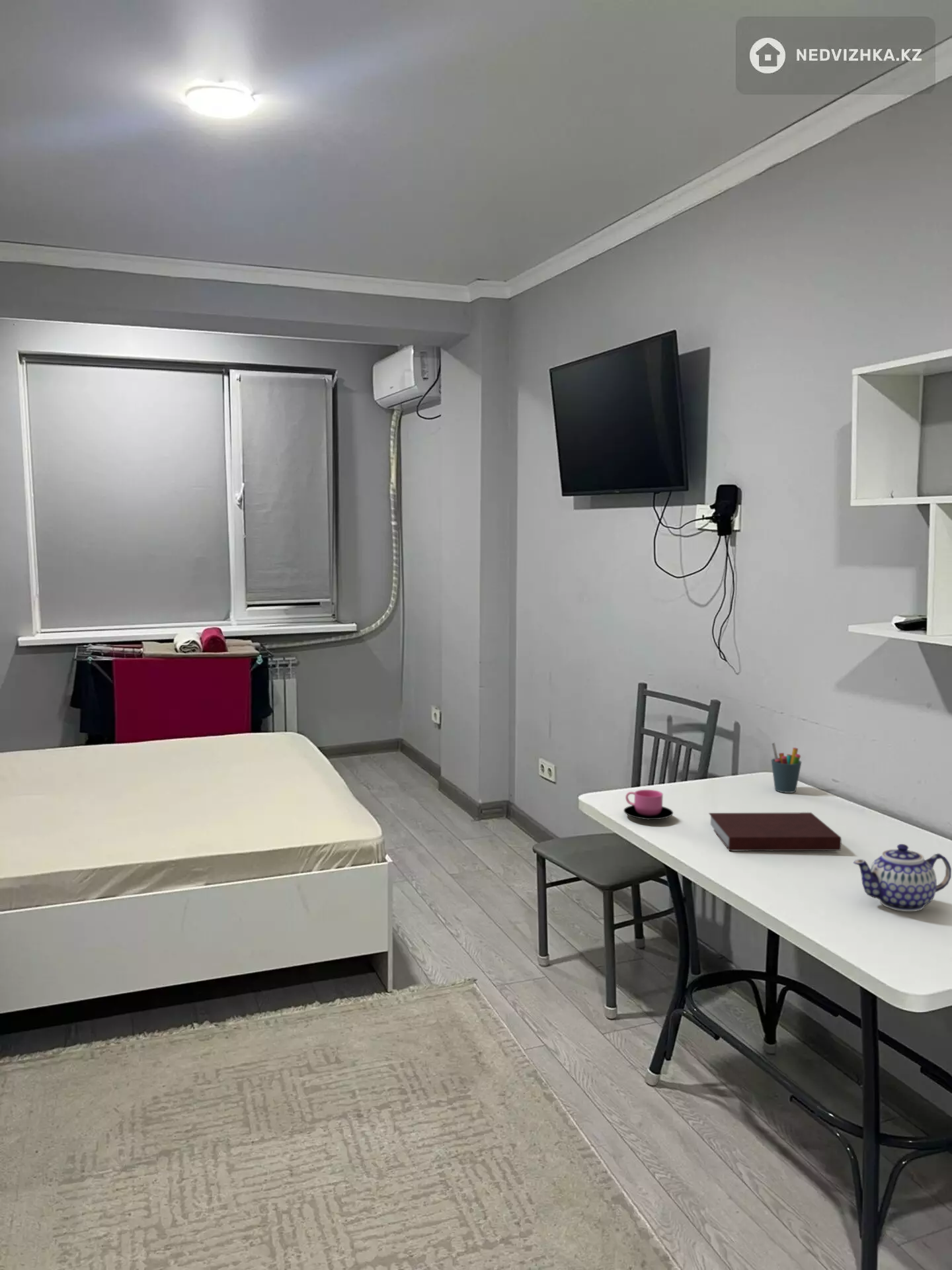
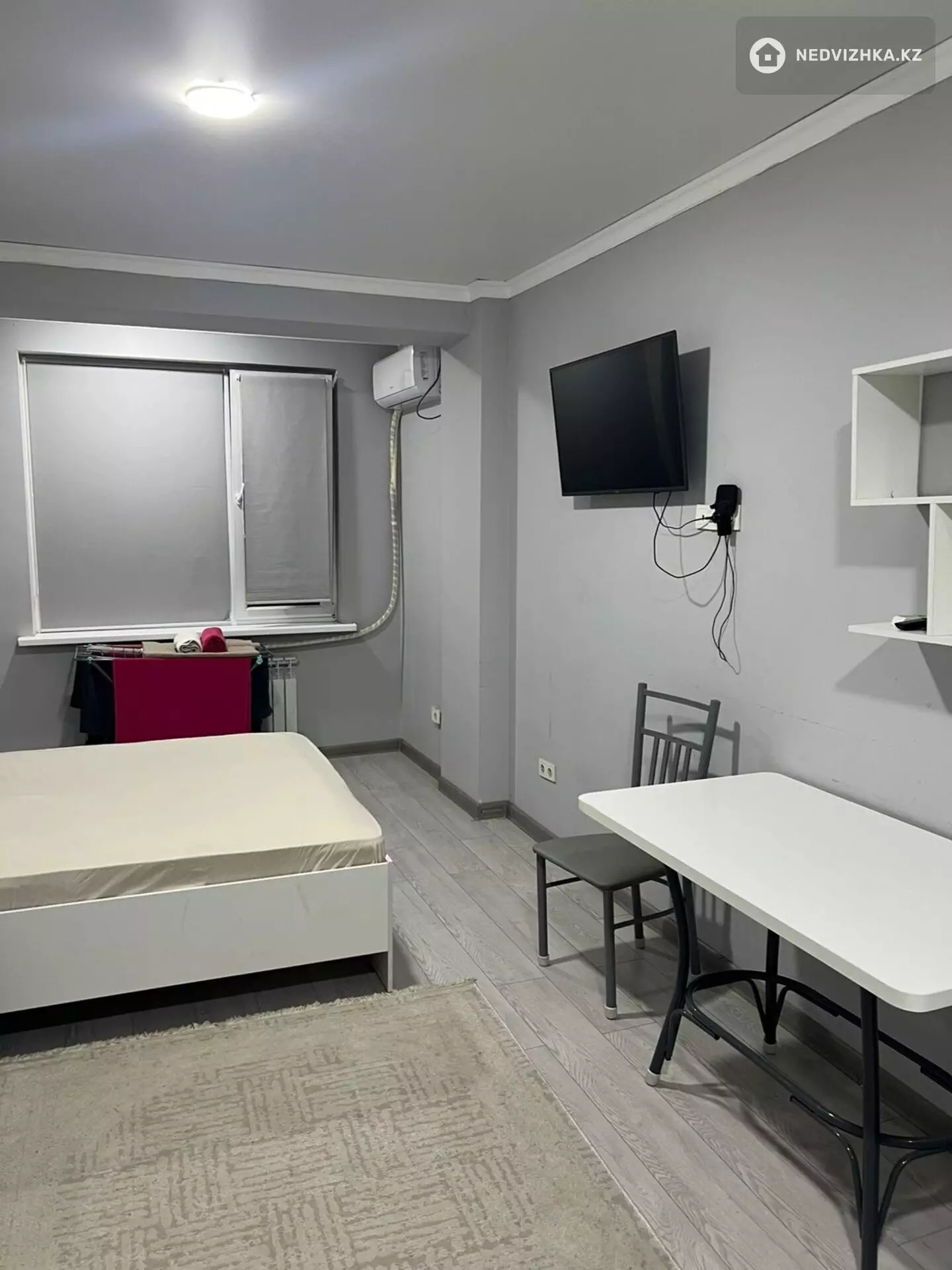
- pen holder (786, 767)
- teapot (902, 874)
- cup (648, 805)
- notebook (772, 831)
